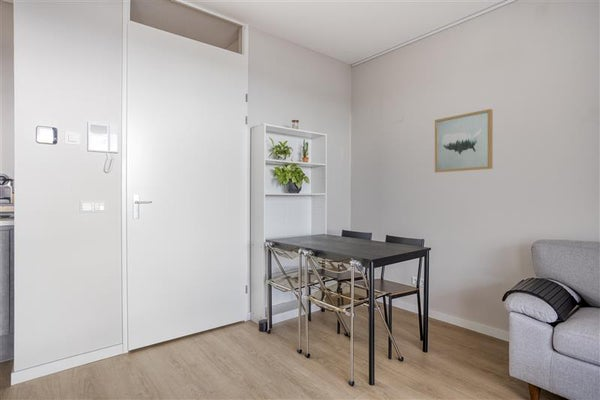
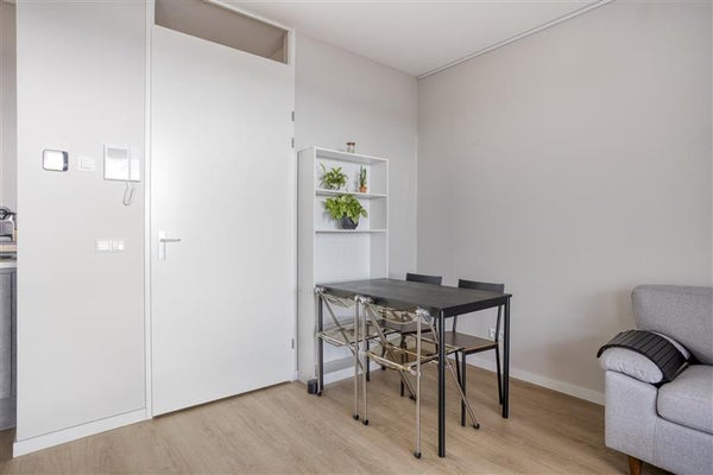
- wall art (461, 142)
